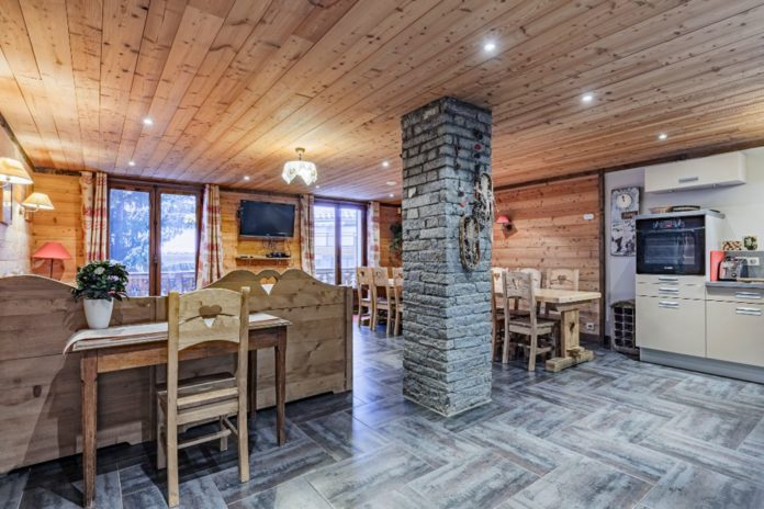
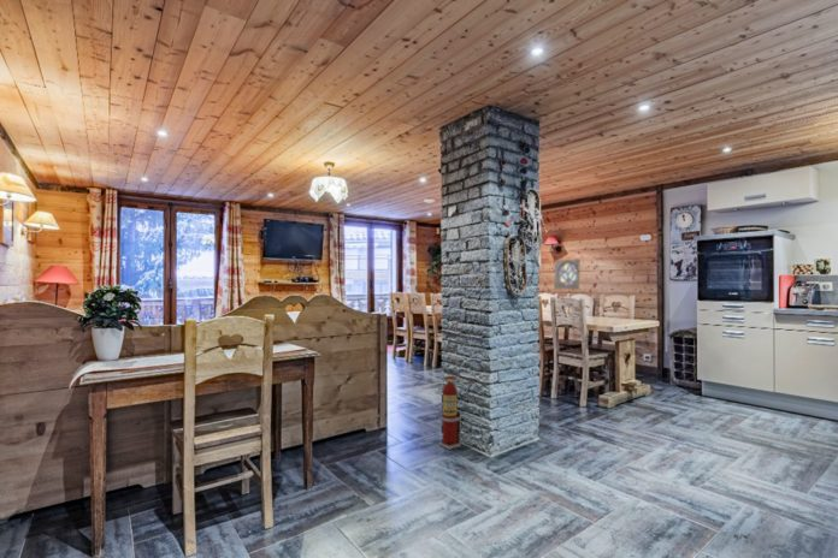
+ fire extinguisher (449, 410)
+ wall ornament (566, 274)
